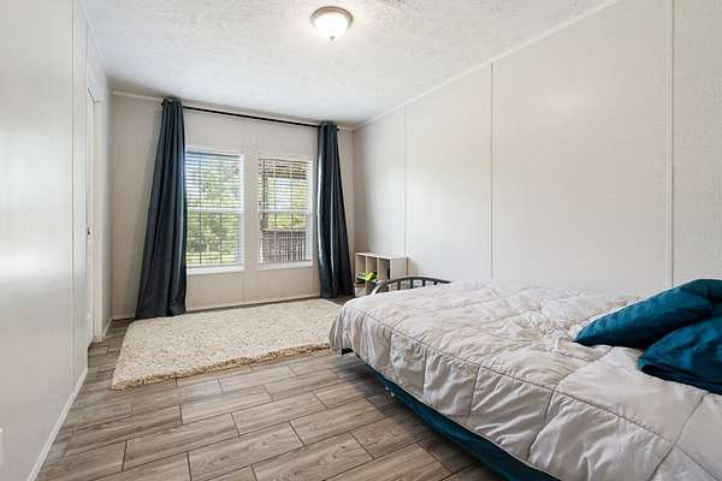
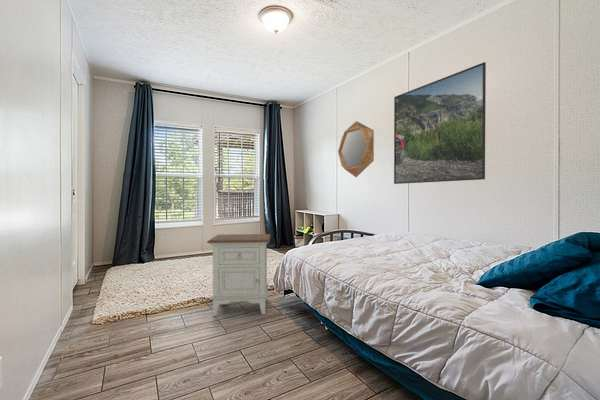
+ nightstand (241, 272)
+ home mirror (354, 149)
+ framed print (433, 132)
